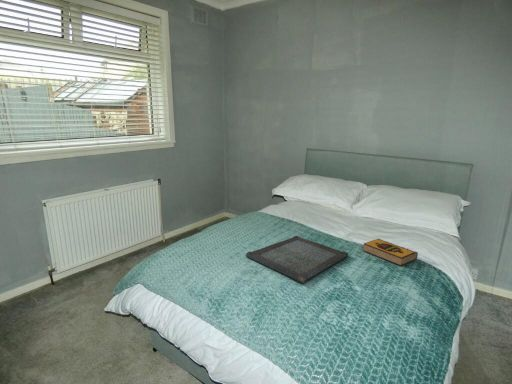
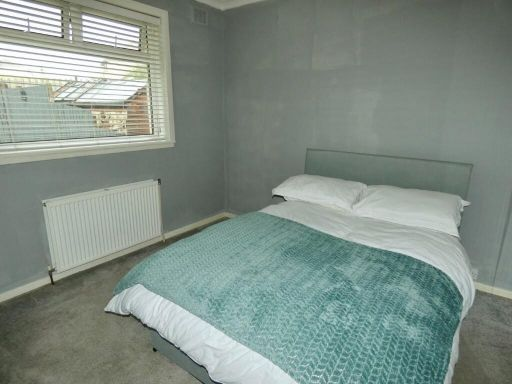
- serving tray (298, 255)
- hardback book (389, 251)
